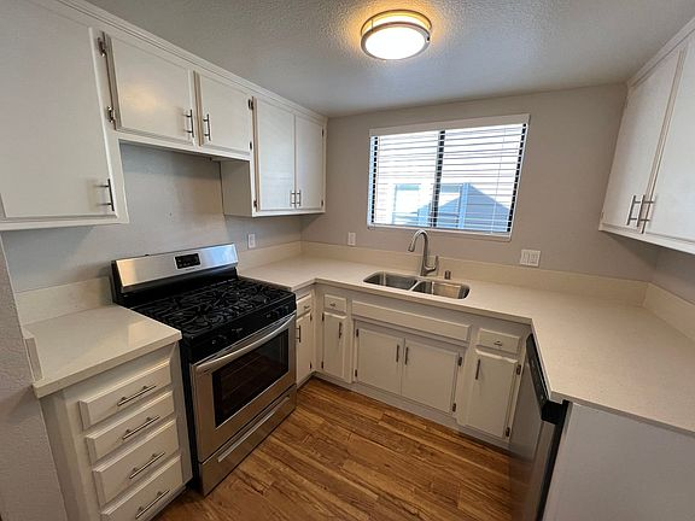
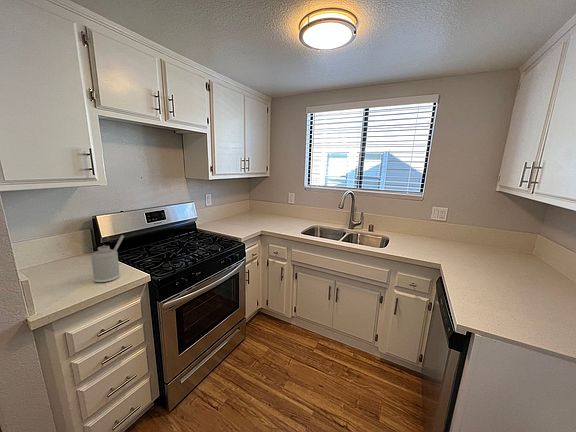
+ soap dispenser (109, 257)
